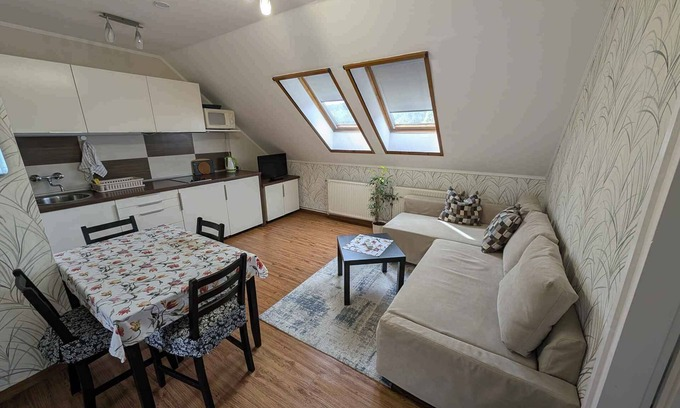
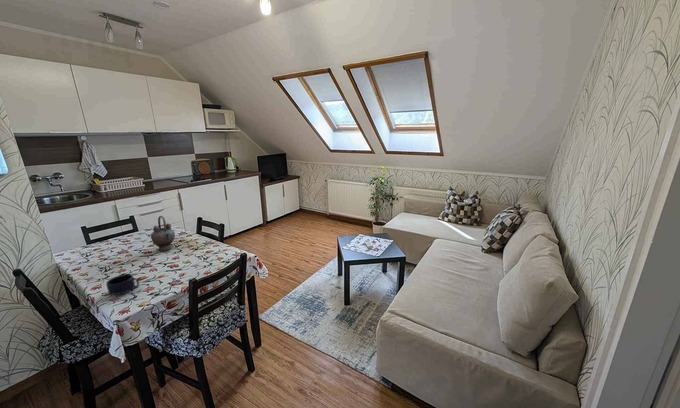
+ mug (124, 284)
+ teapot (163, 233)
